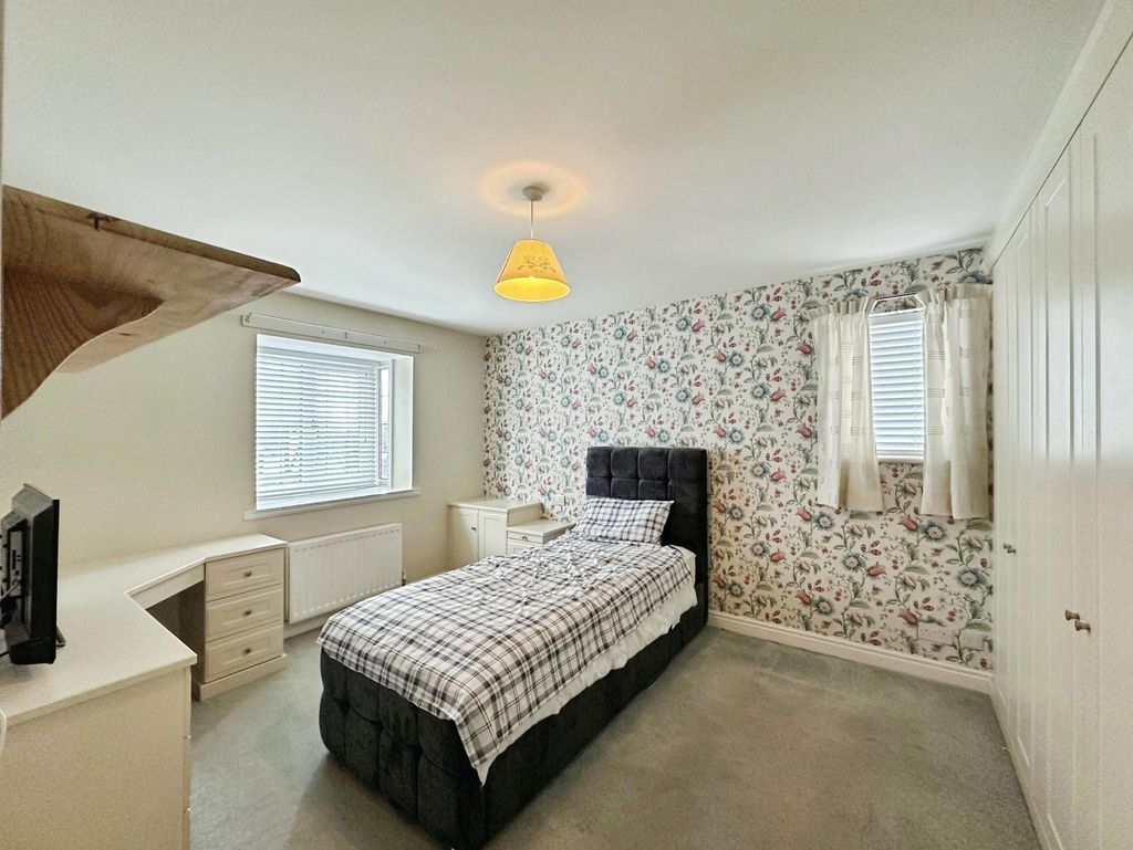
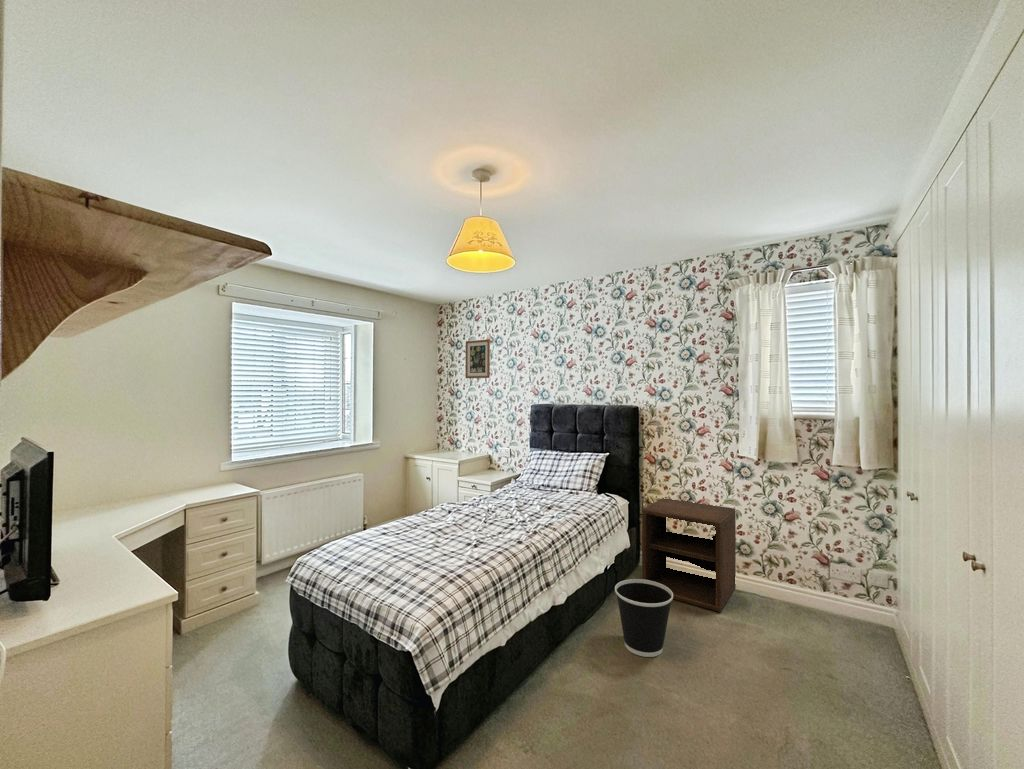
+ wastebasket (643, 618)
+ nightstand (688, 548)
+ wall art (477, 359)
